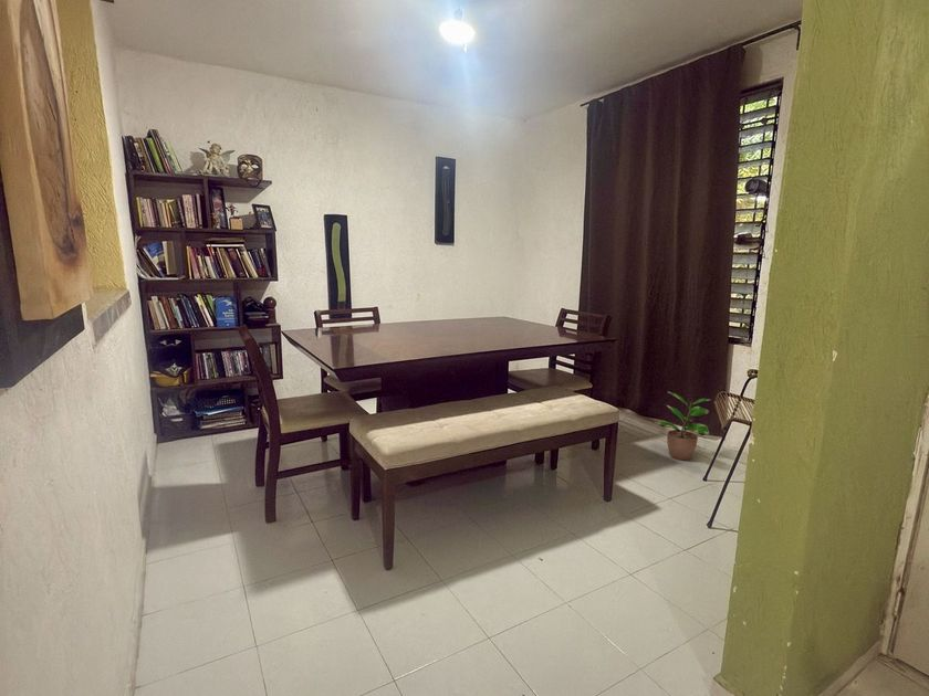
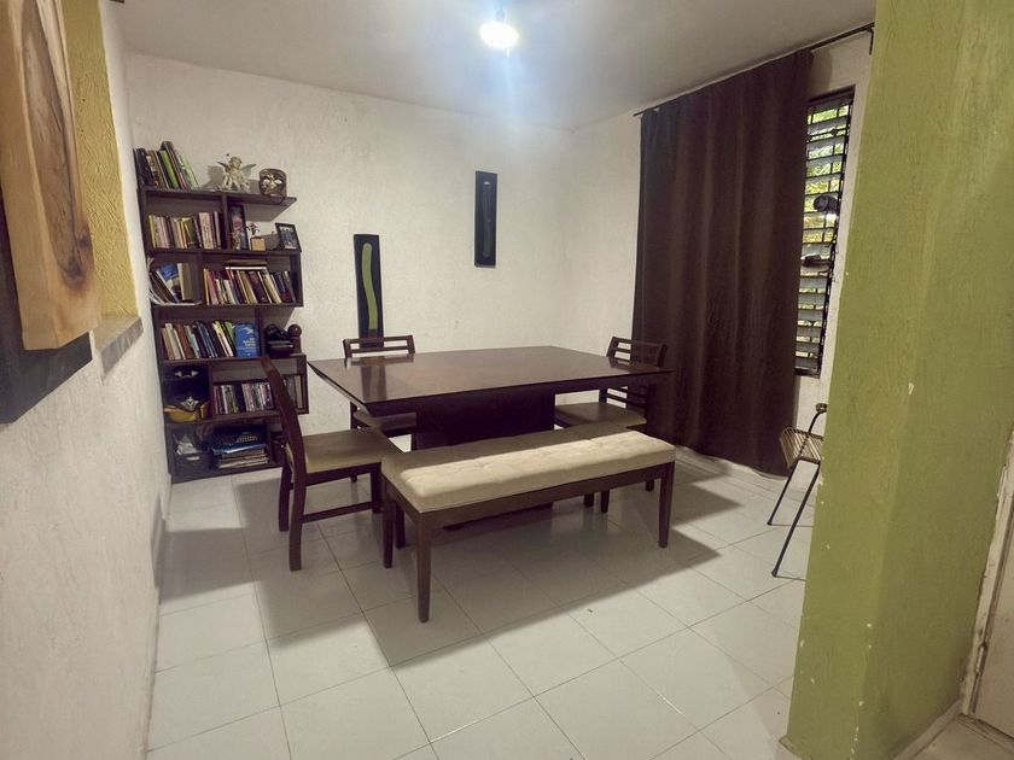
- potted plant (687, 425)
